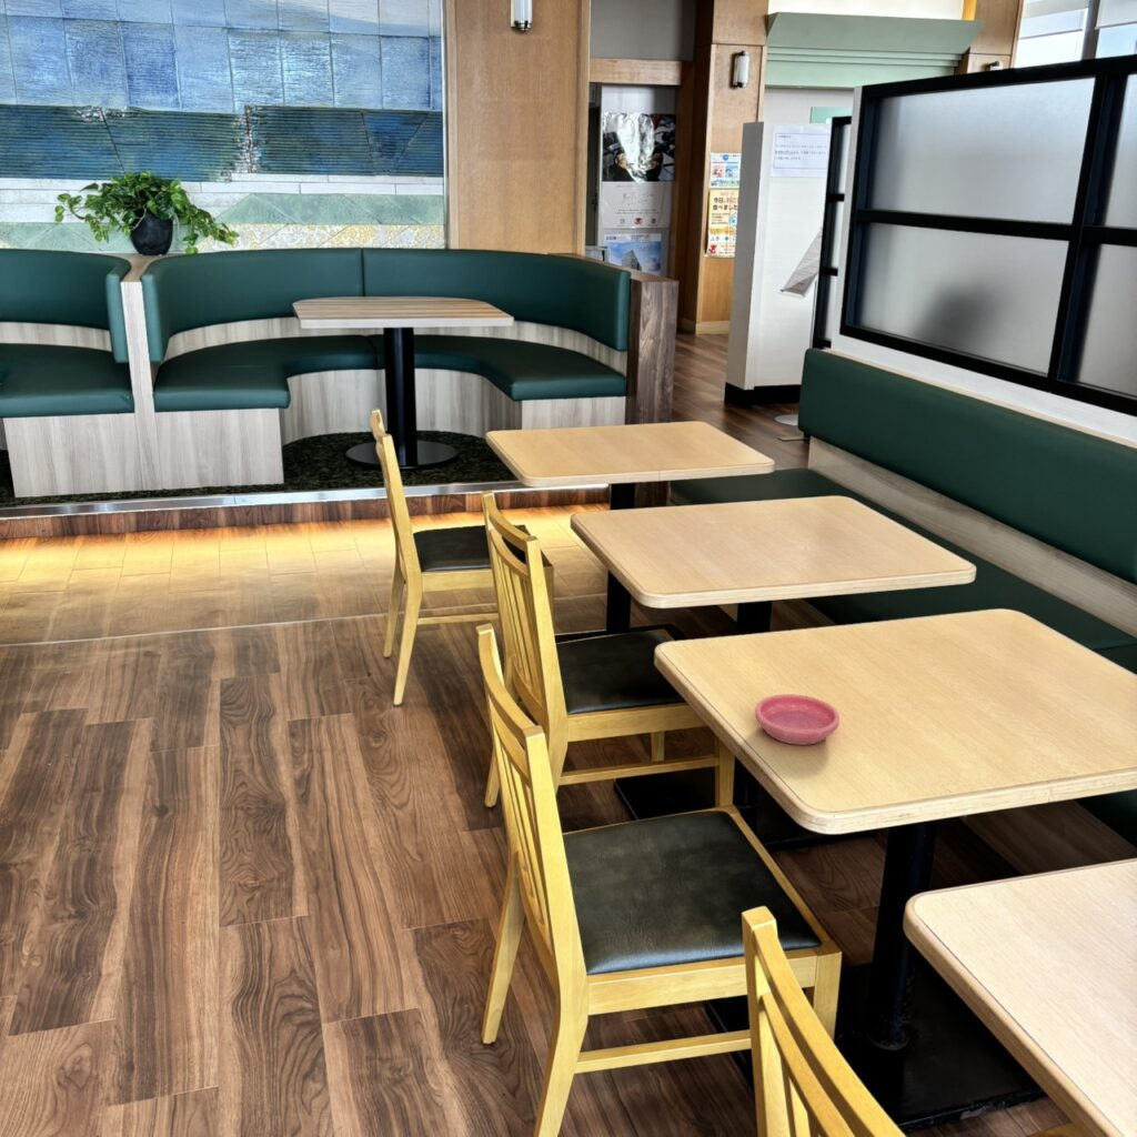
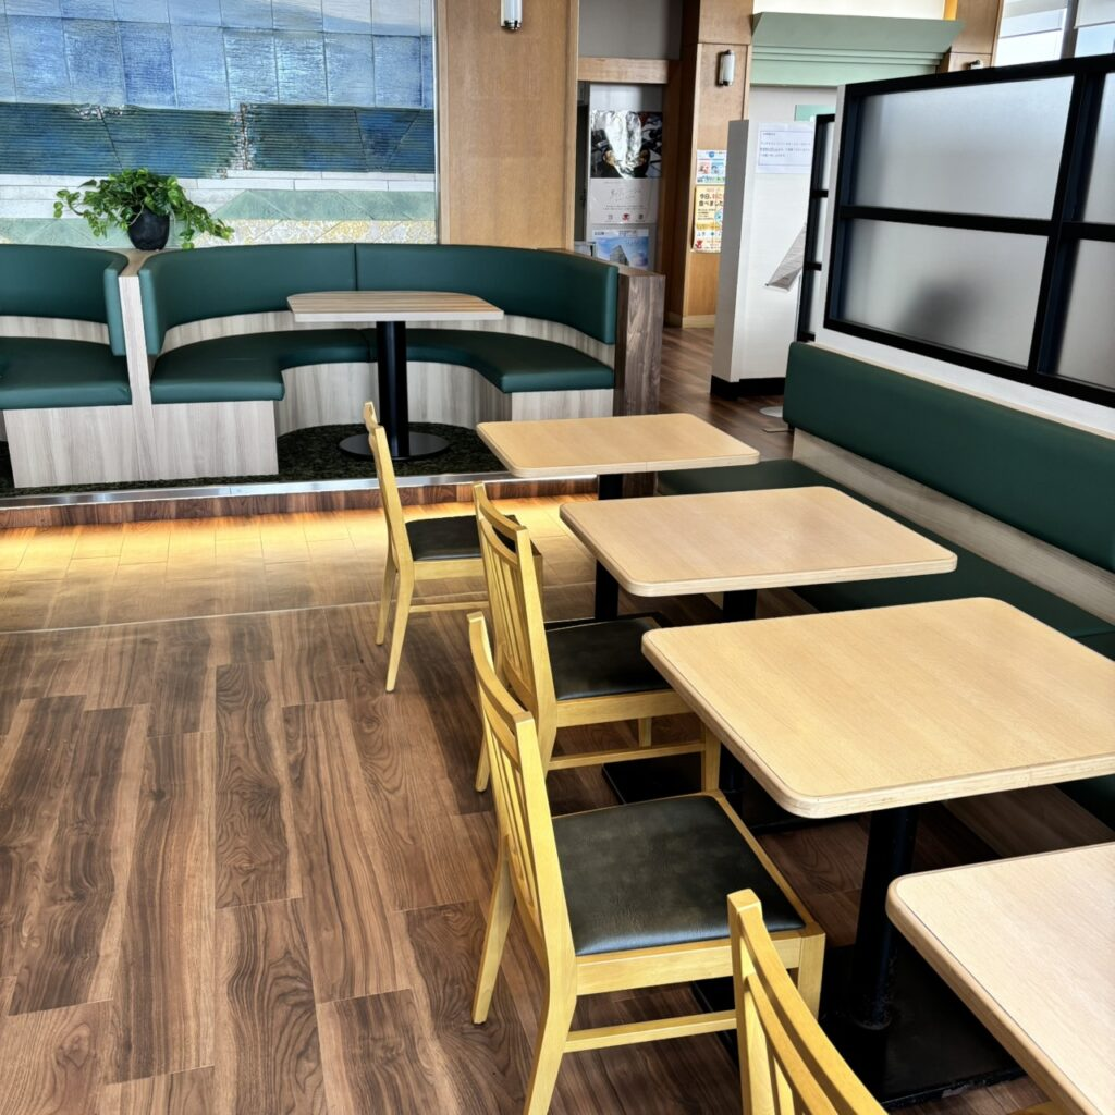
- saucer (796, 721)
